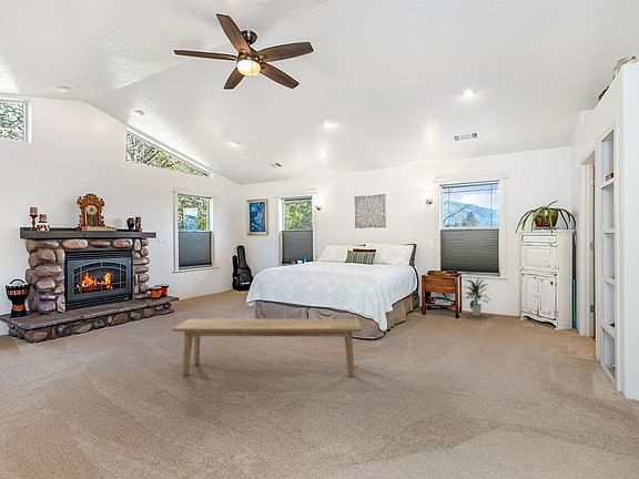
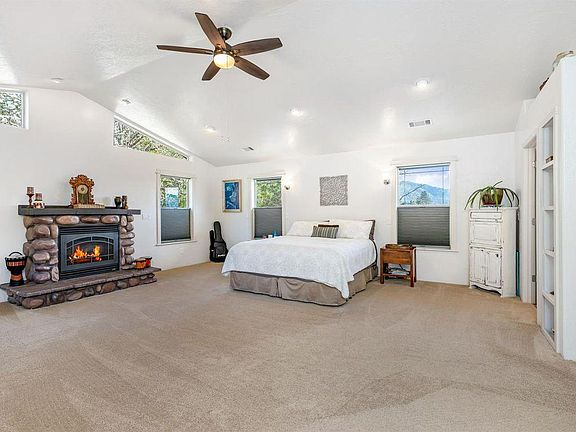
- bench (270, 335)
- indoor plant (475, 296)
